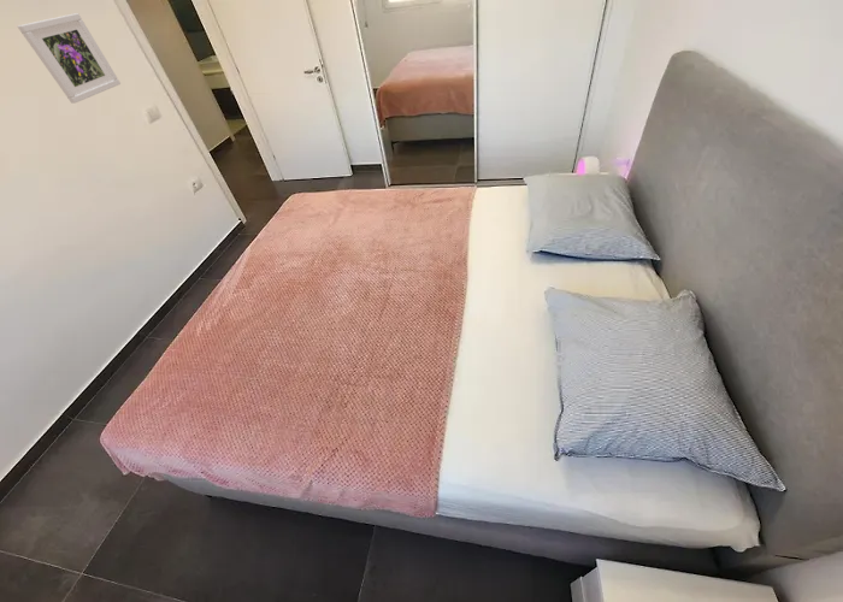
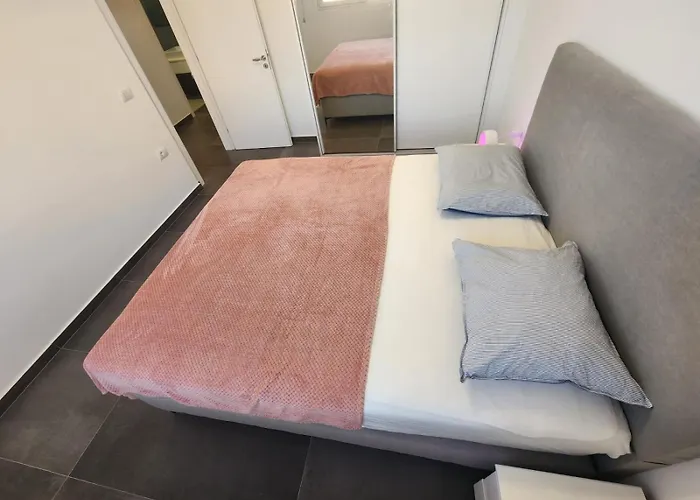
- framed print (75, 58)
